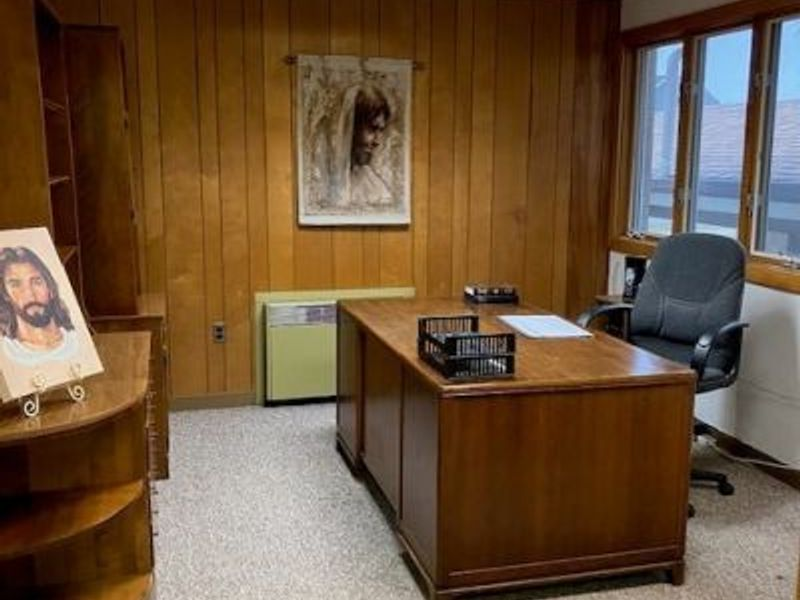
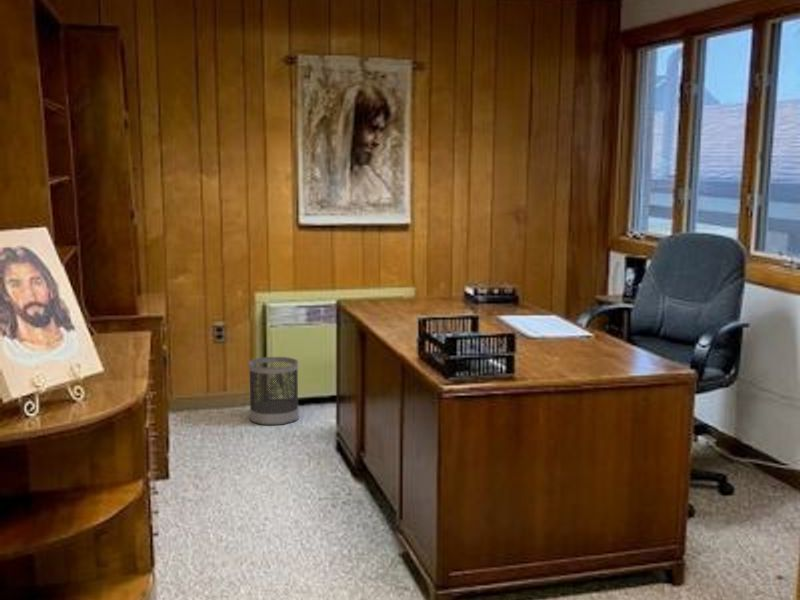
+ wastebasket (274, 390)
